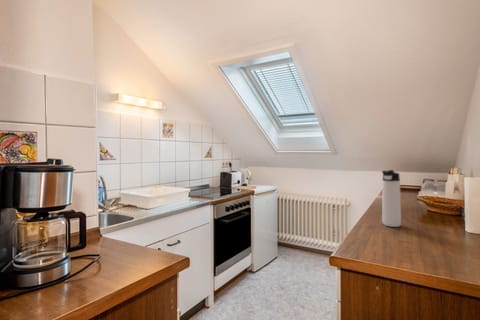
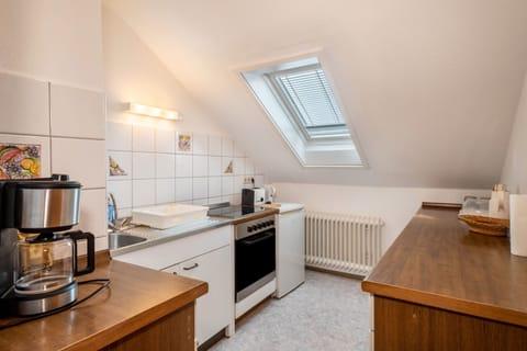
- thermos bottle (390, 198)
